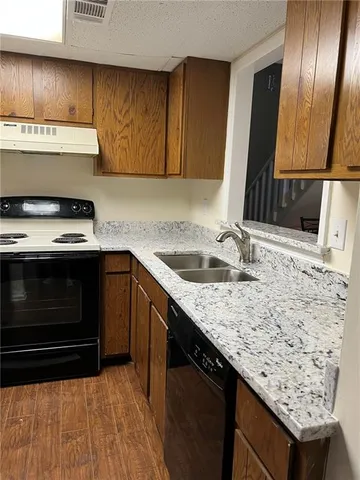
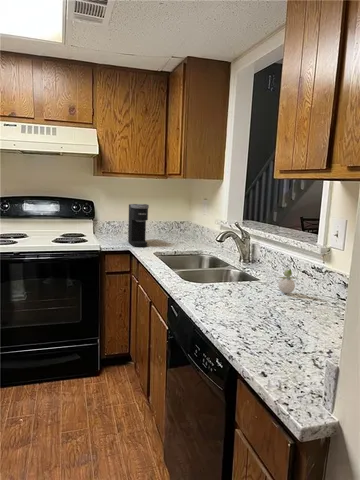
+ flower (286, 279)
+ coffee maker (137, 224)
